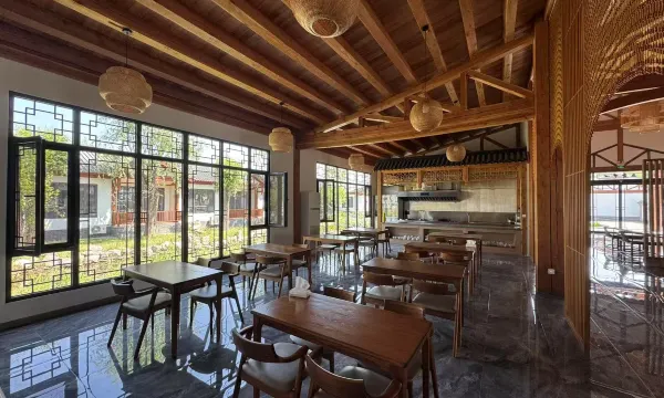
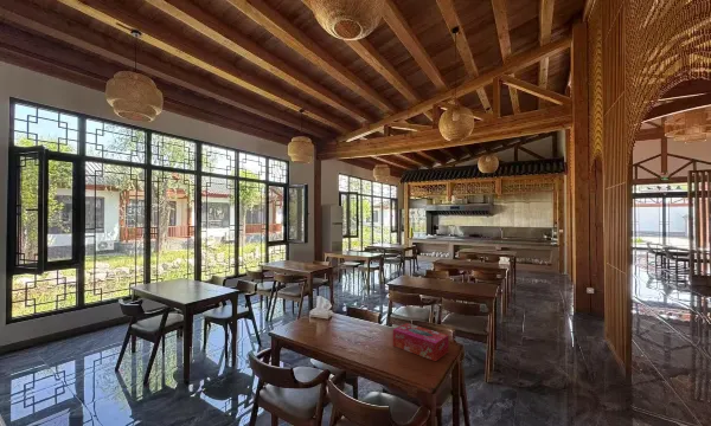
+ tissue box (419, 340)
